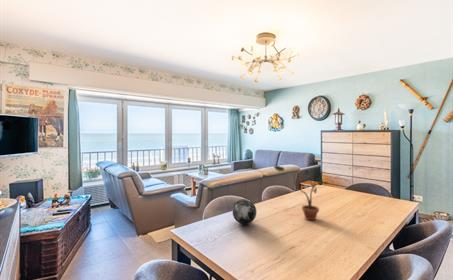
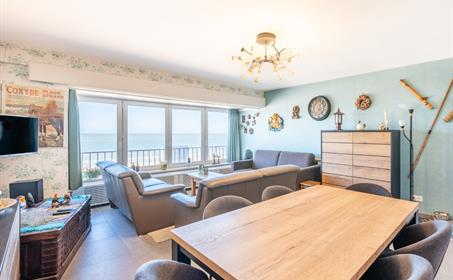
- potted plant (304, 192)
- decorative orb (244, 211)
